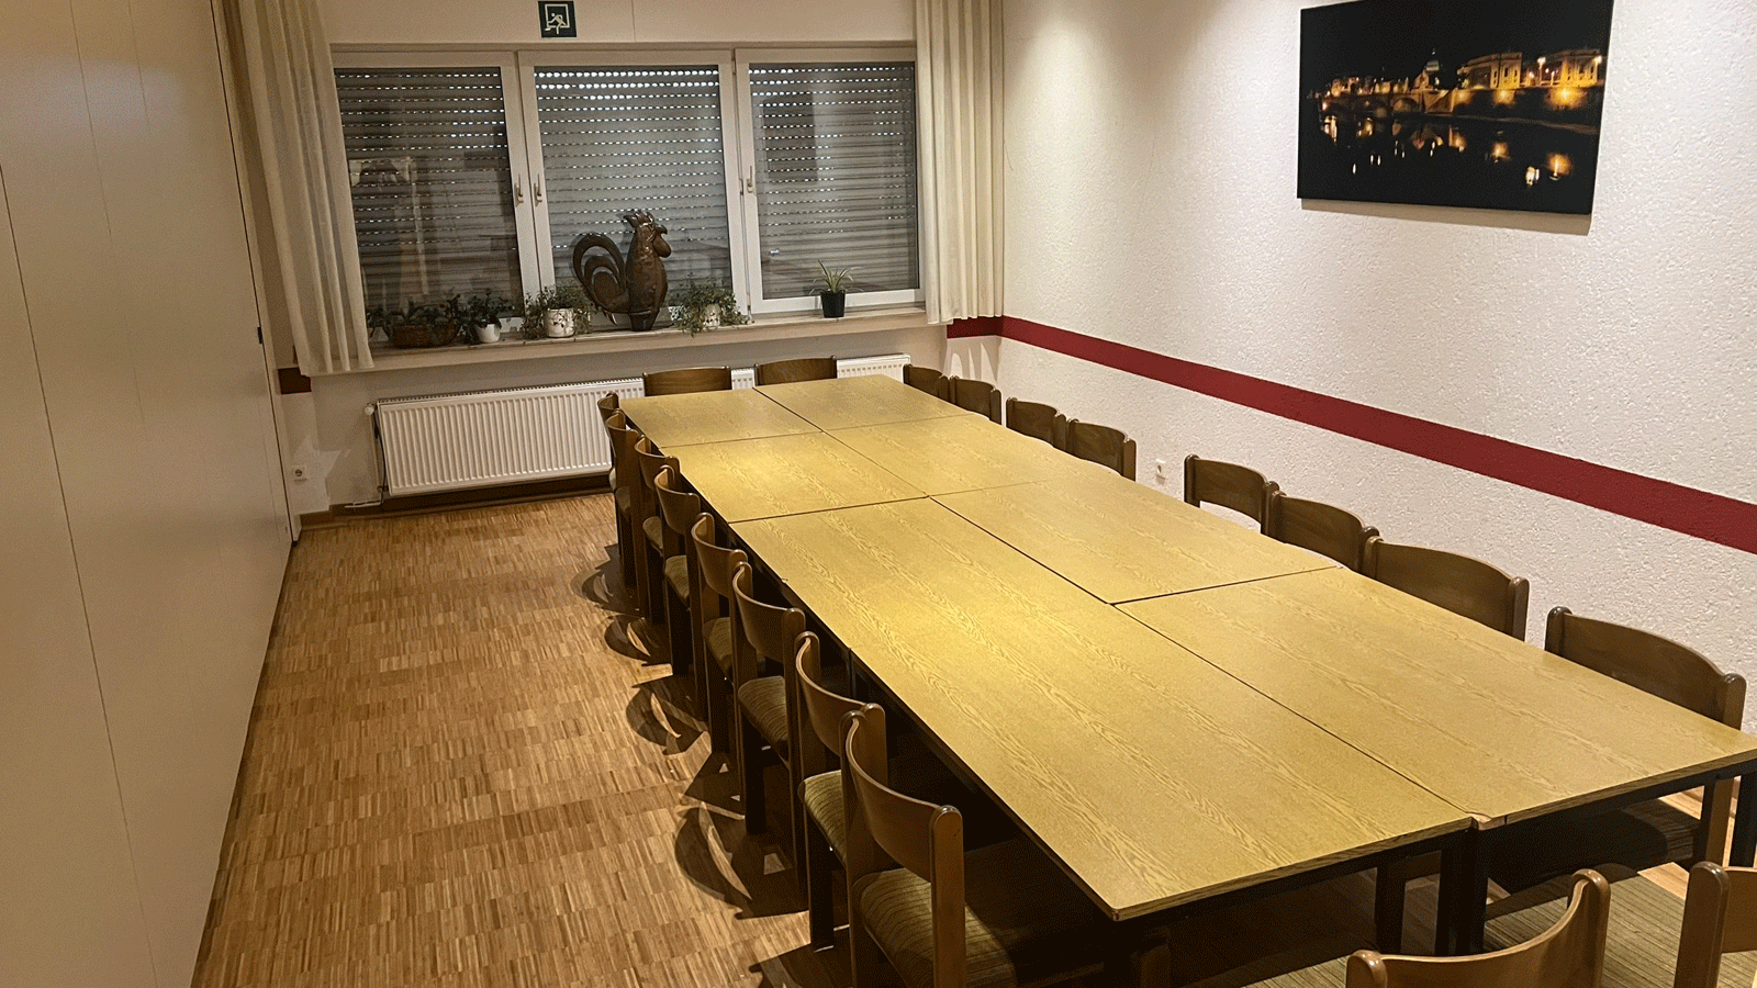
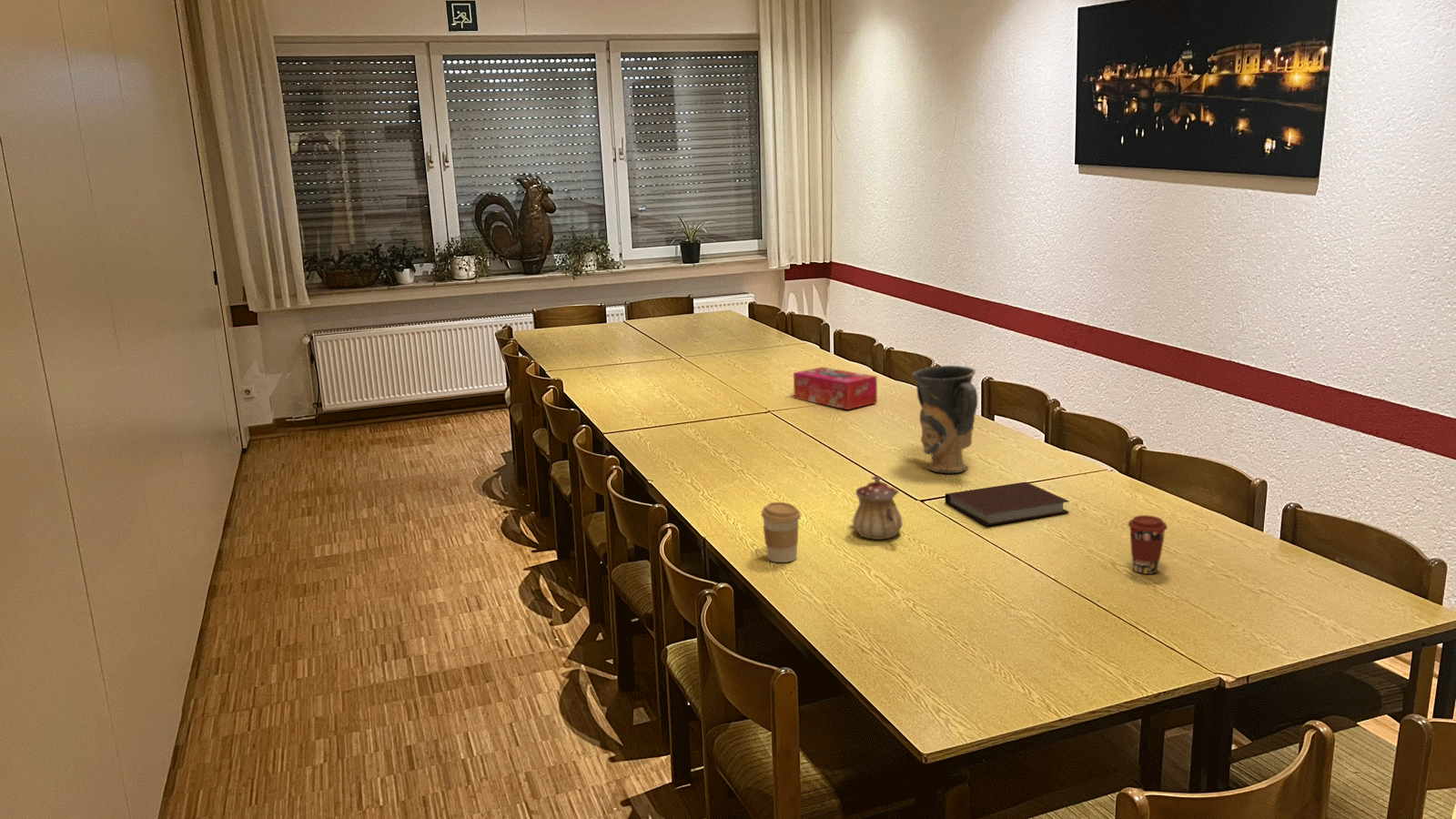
+ coffee cup (1146, 544)
+ notebook (1006, 502)
+ coffee cup (781, 531)
+ vase (945, 420)
+ tissue box (834, 387)
+ teapot (879, 505)
